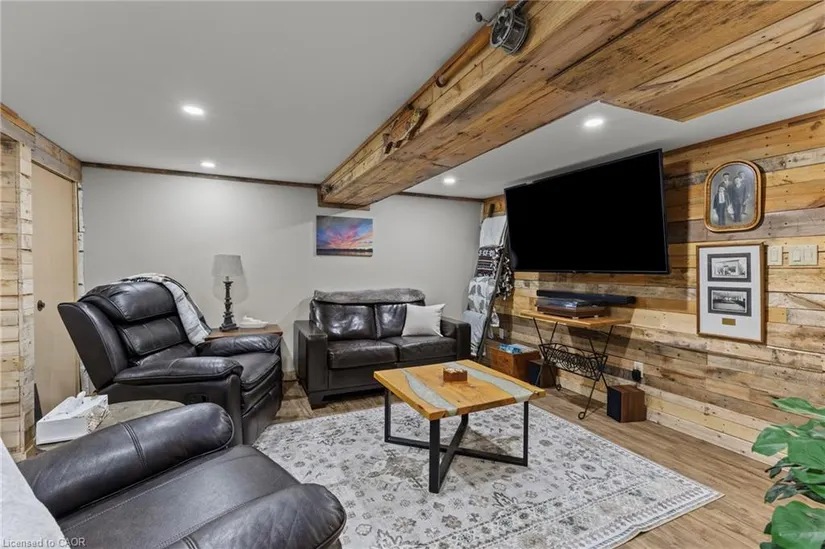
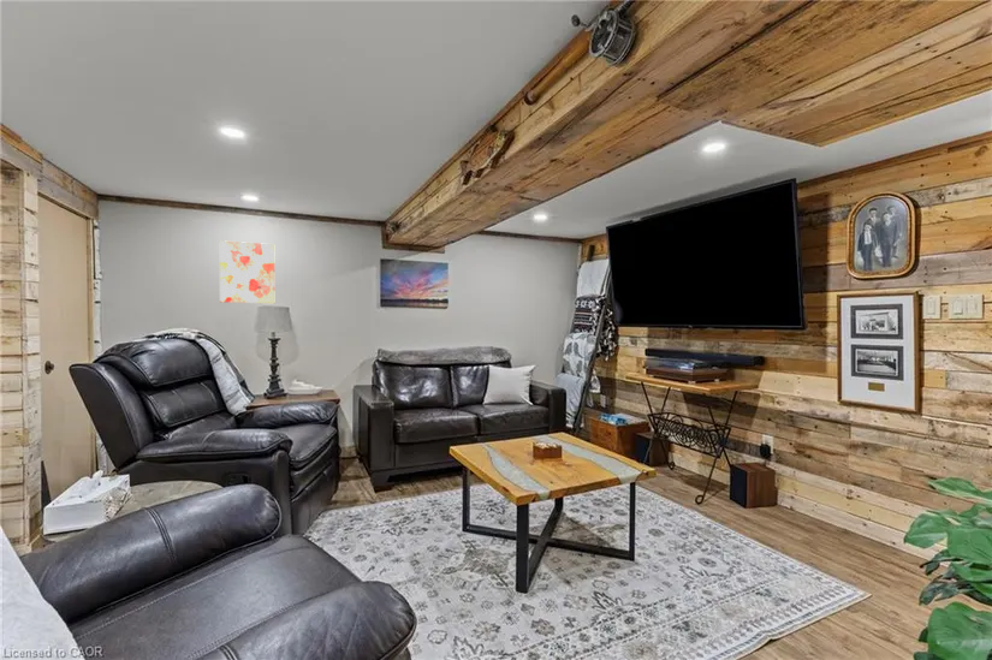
+ wall art (248, 272)
